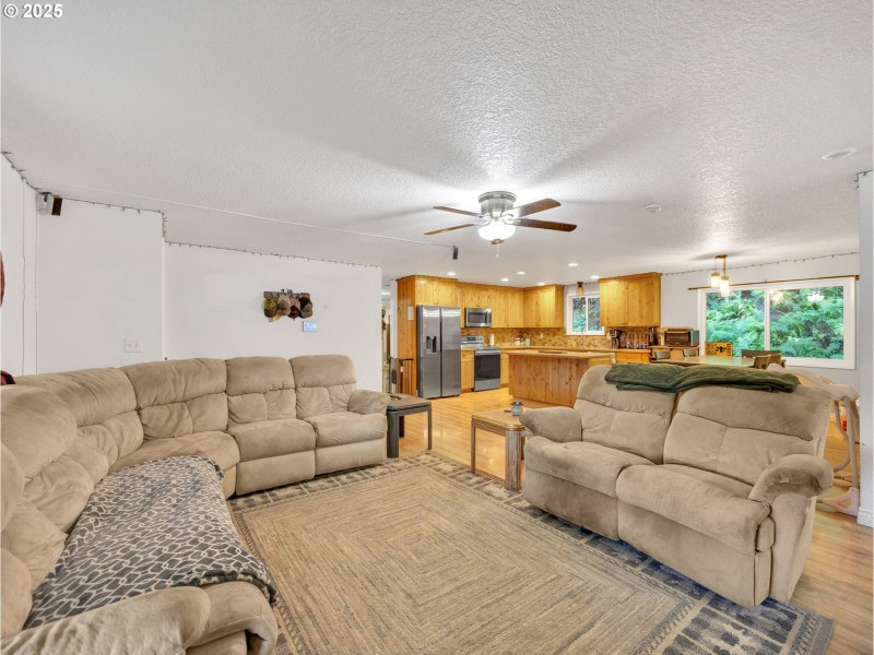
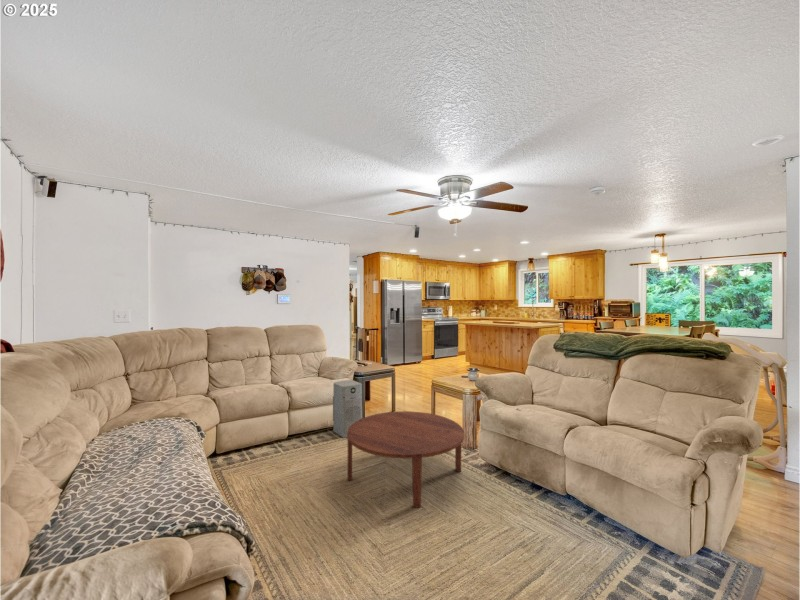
+ air purifier (347, 407)
+ coffee table (405, 451)
